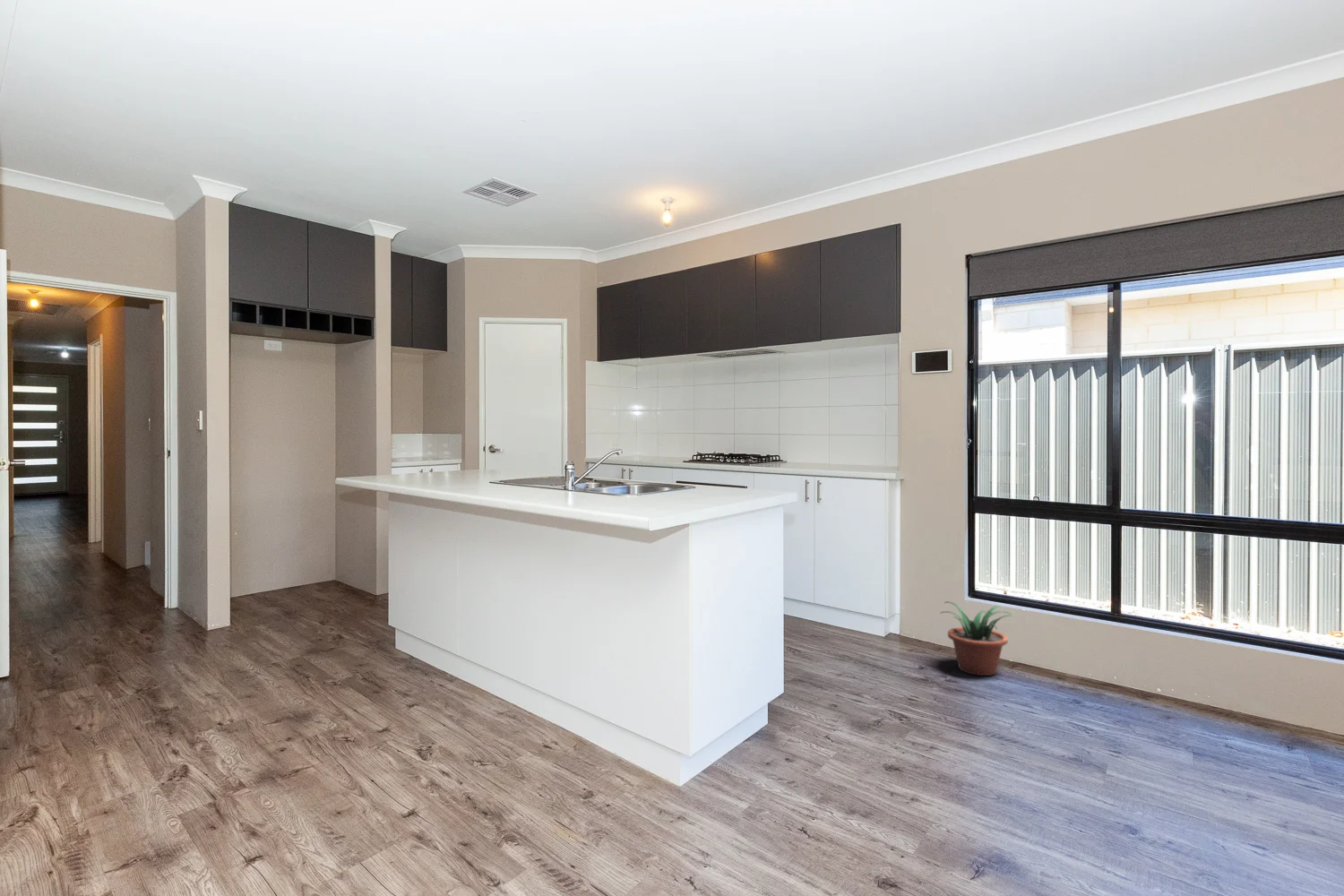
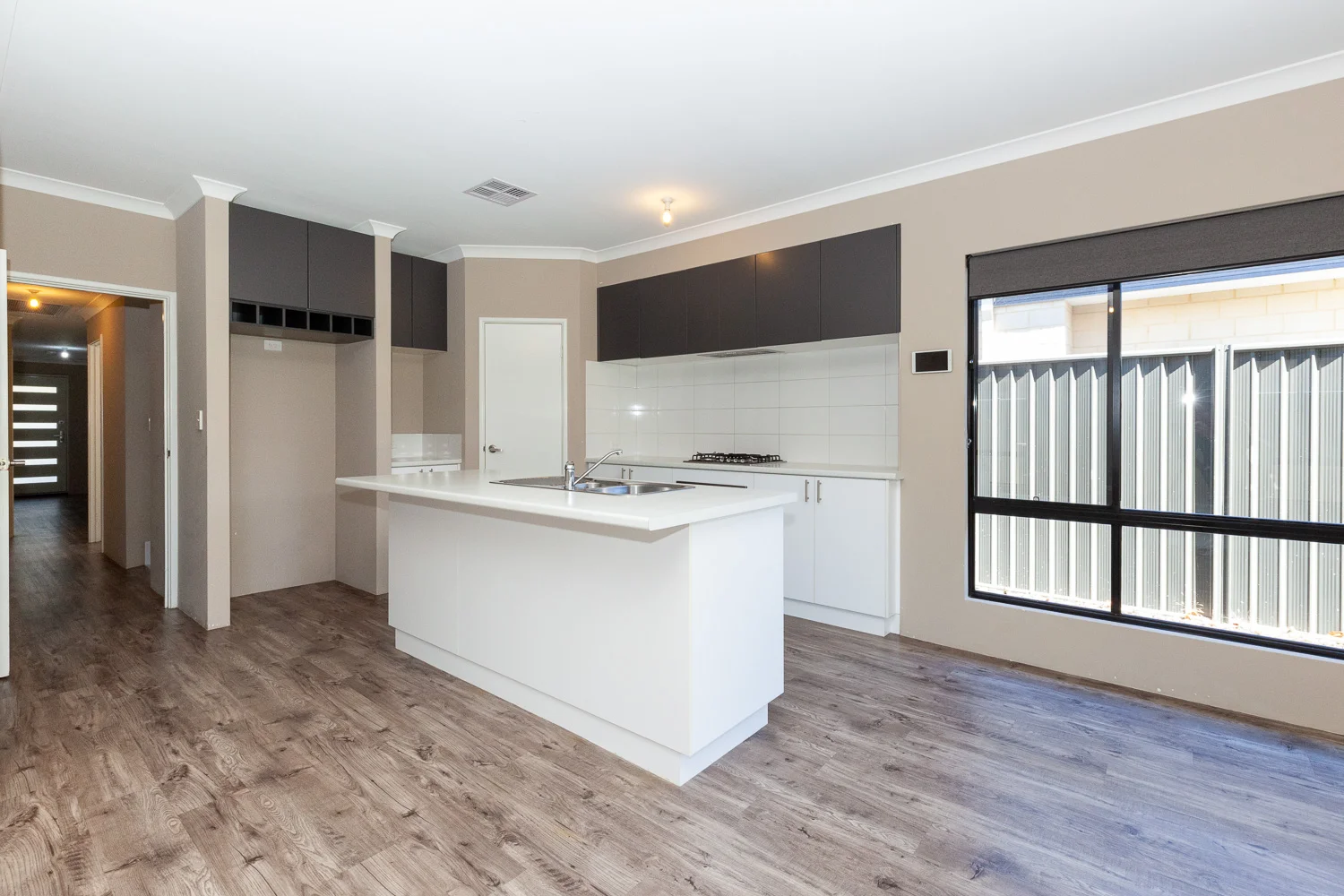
- potted plant (977, 637)
